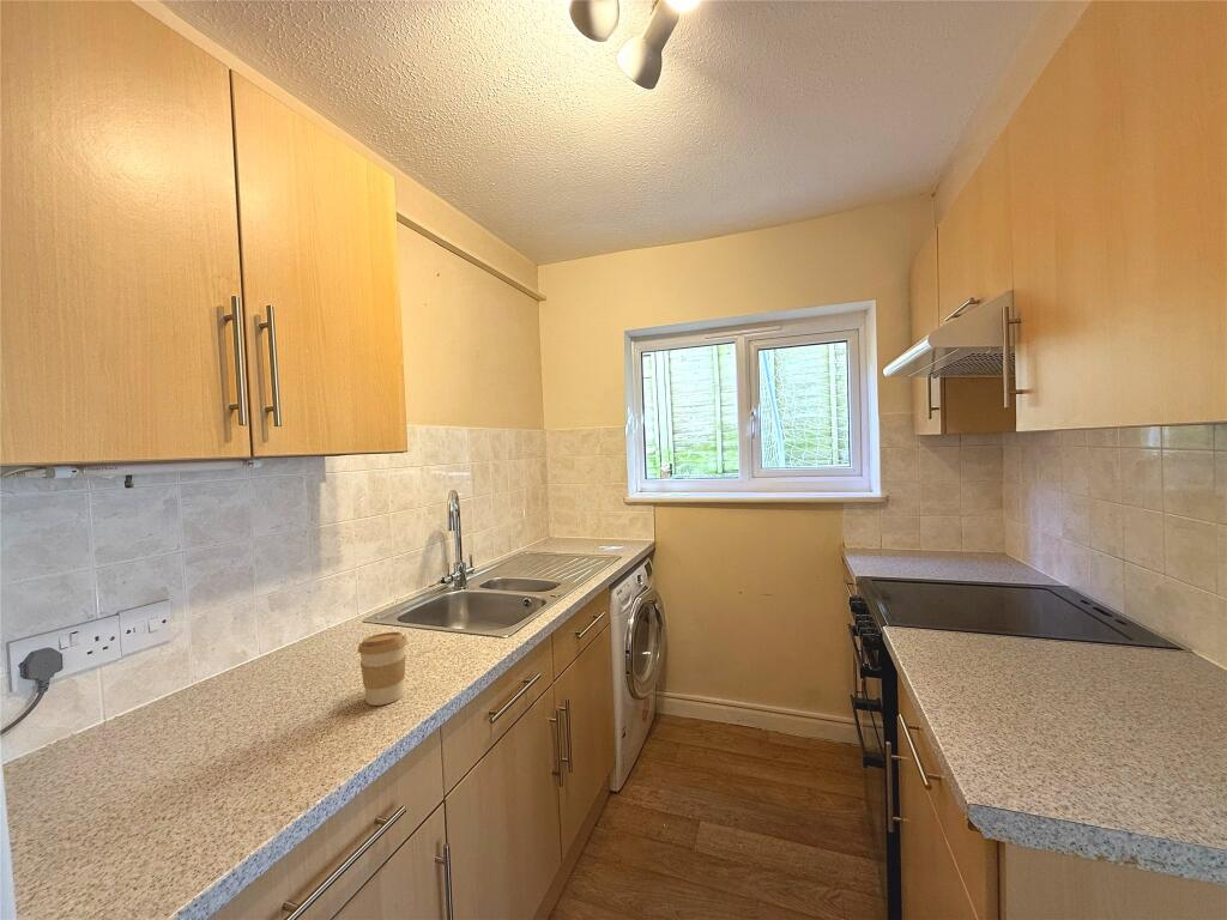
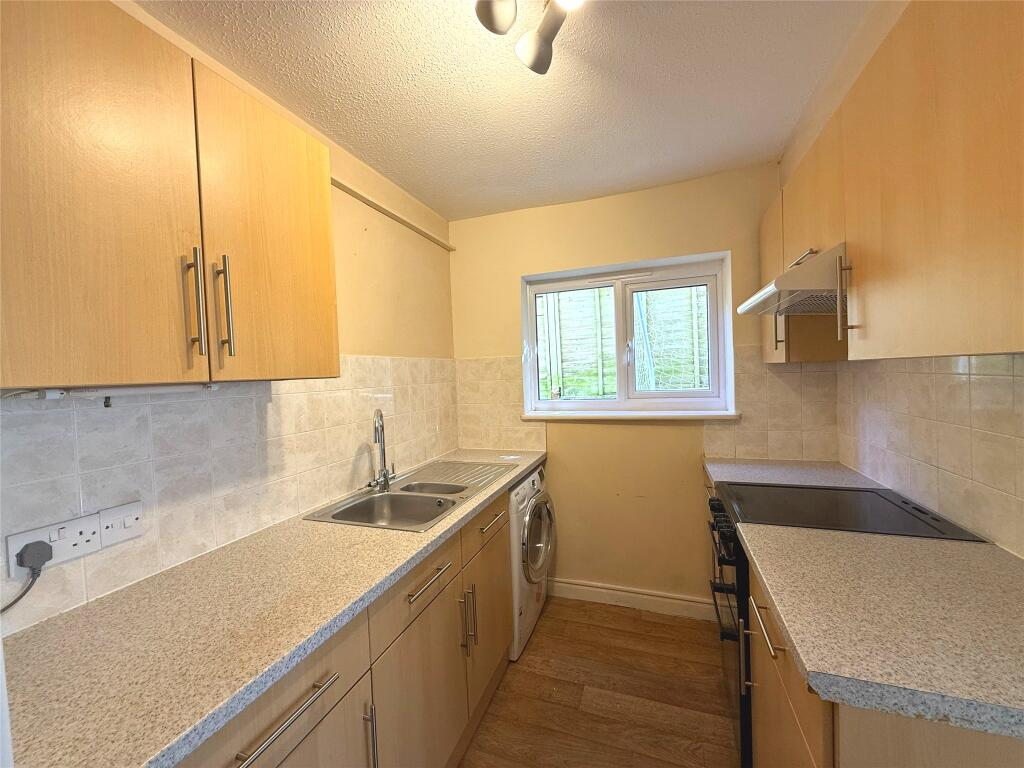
- coffee cup (383, 665)
